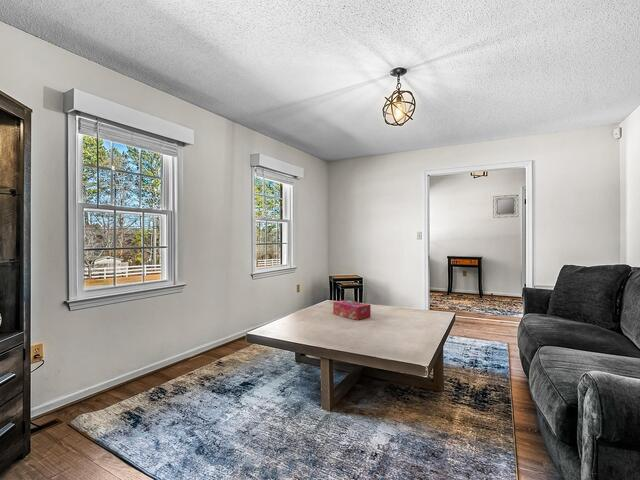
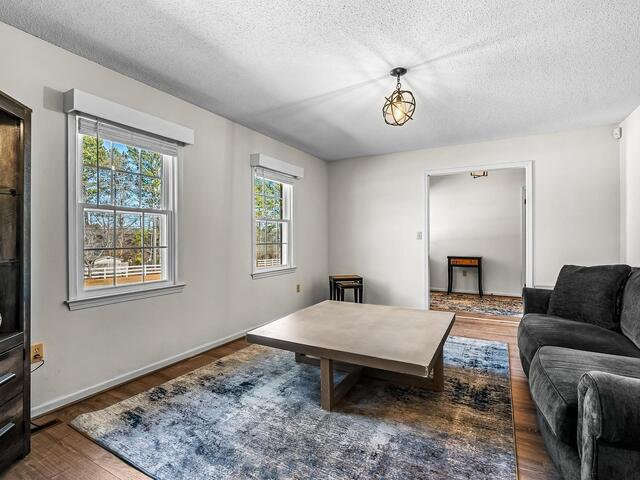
- tissue box (351, 309)
- home mirror (505, 206)
